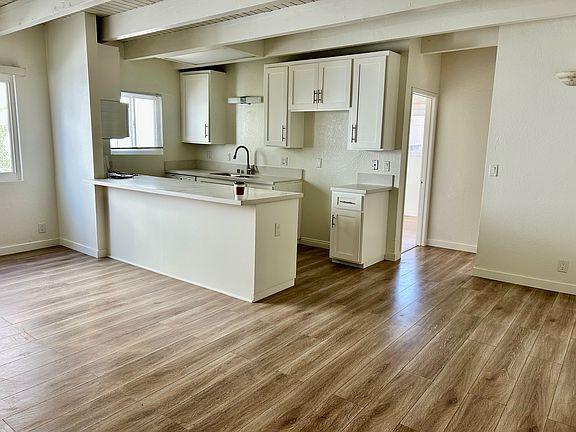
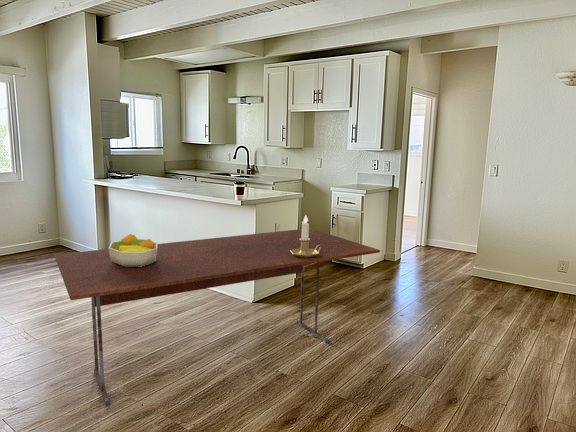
+ dining table (223, 285)
+ candlestick (307, 234)
+ fruit bowl (133, 249)
